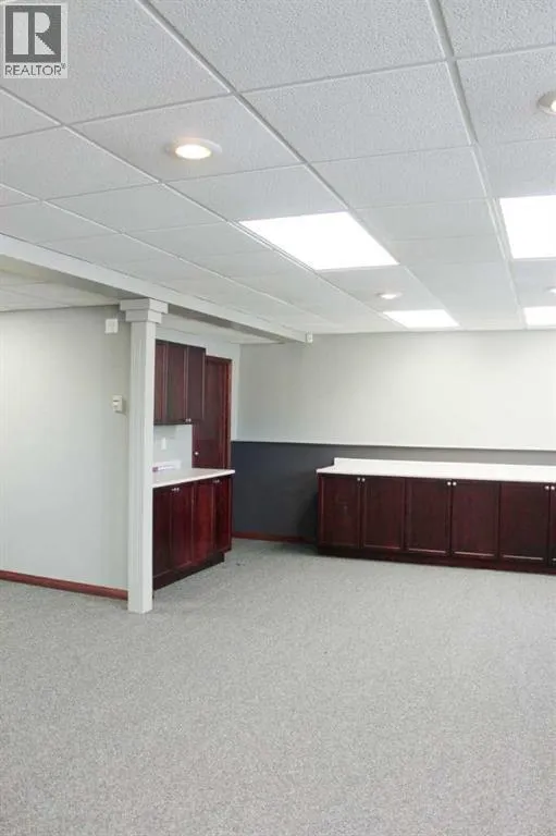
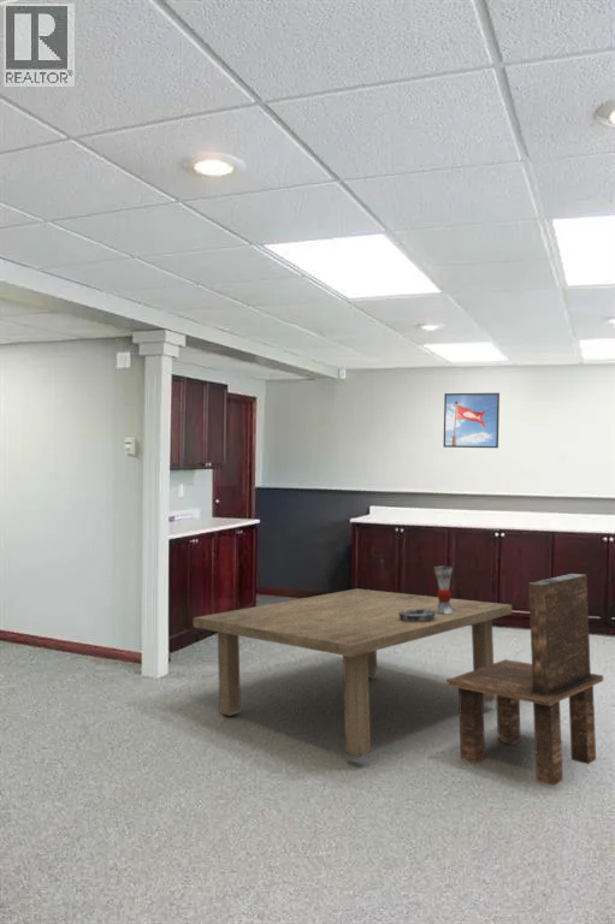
+ dining table (402, 642)
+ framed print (471, 420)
